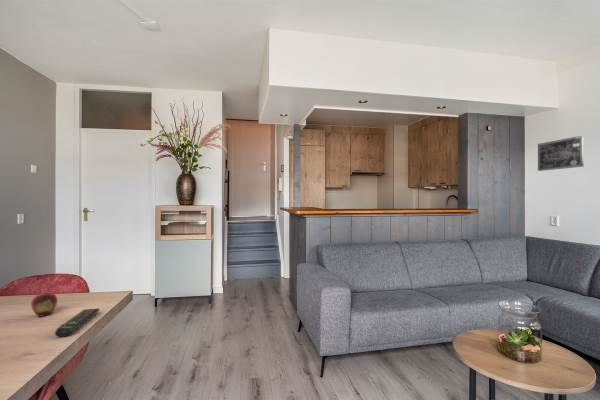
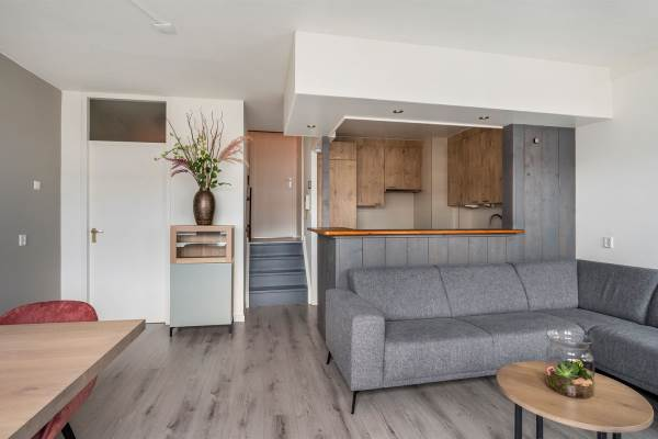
- remote control (79, 320)
- wall art (559, 154)
- fruit (44, 302)
